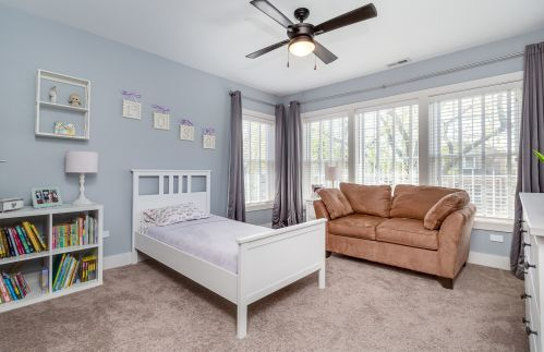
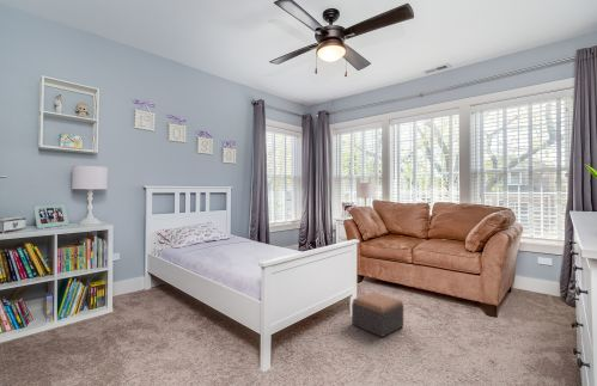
+ footstool (377, 312)
